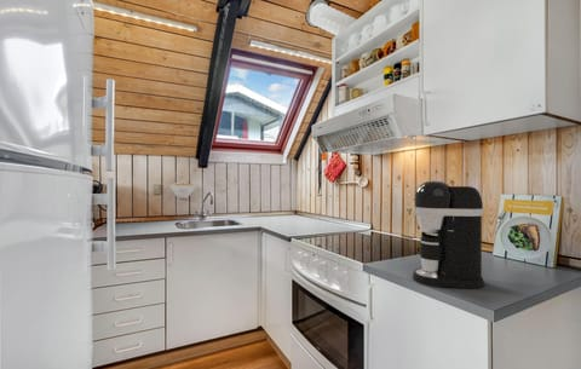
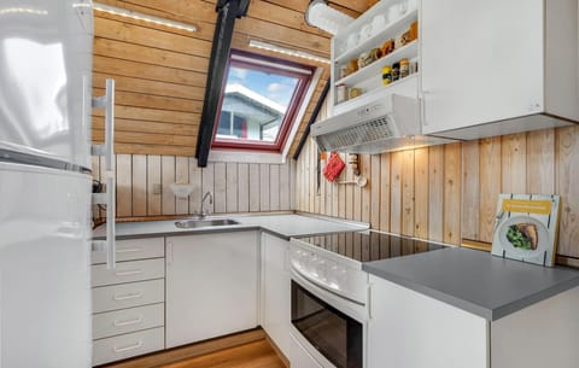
- coffee maker (447, 230)
